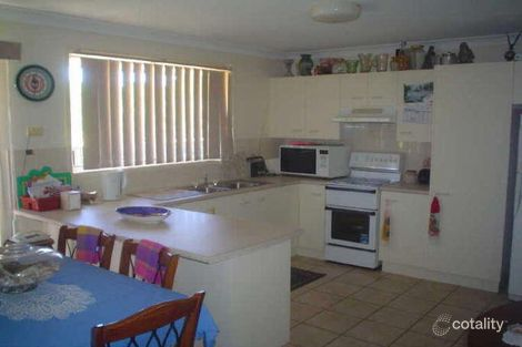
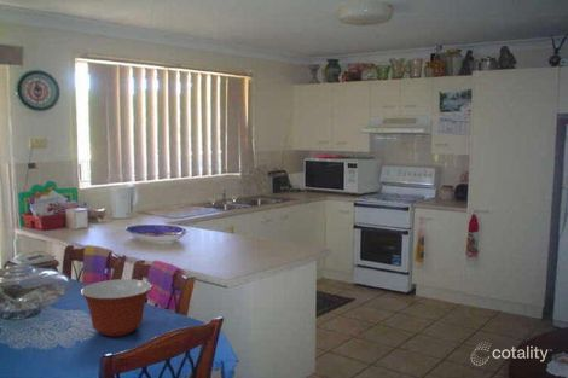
+ mixing bowl (117, 309)
